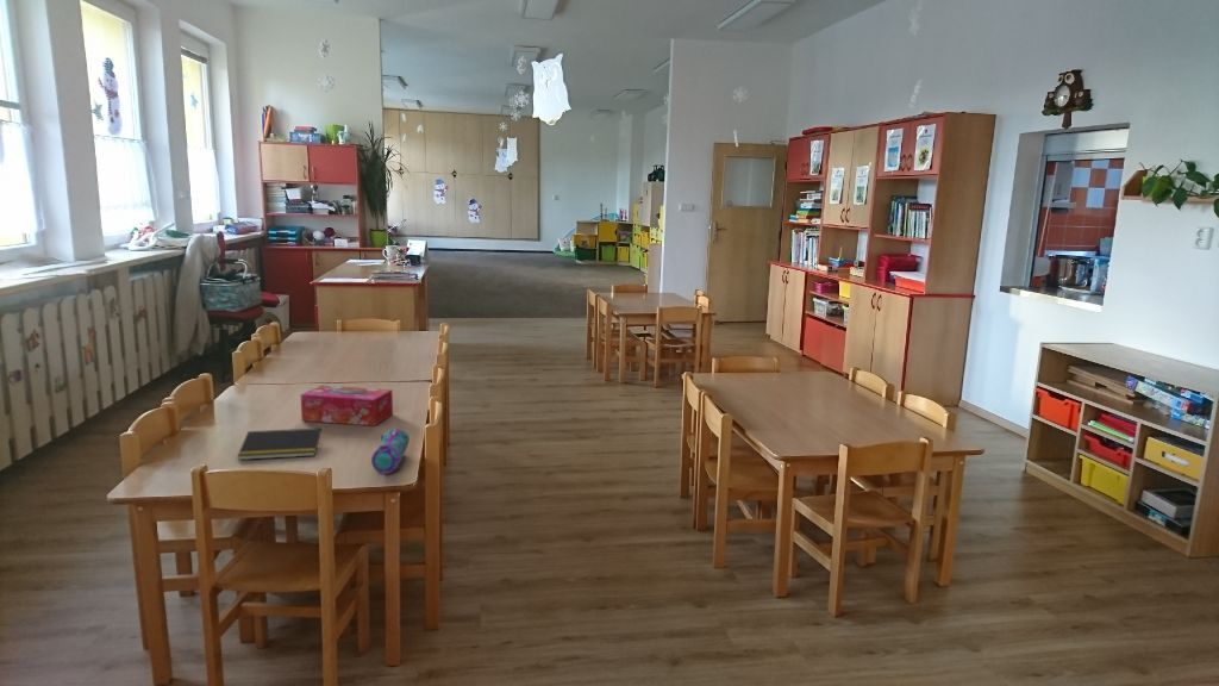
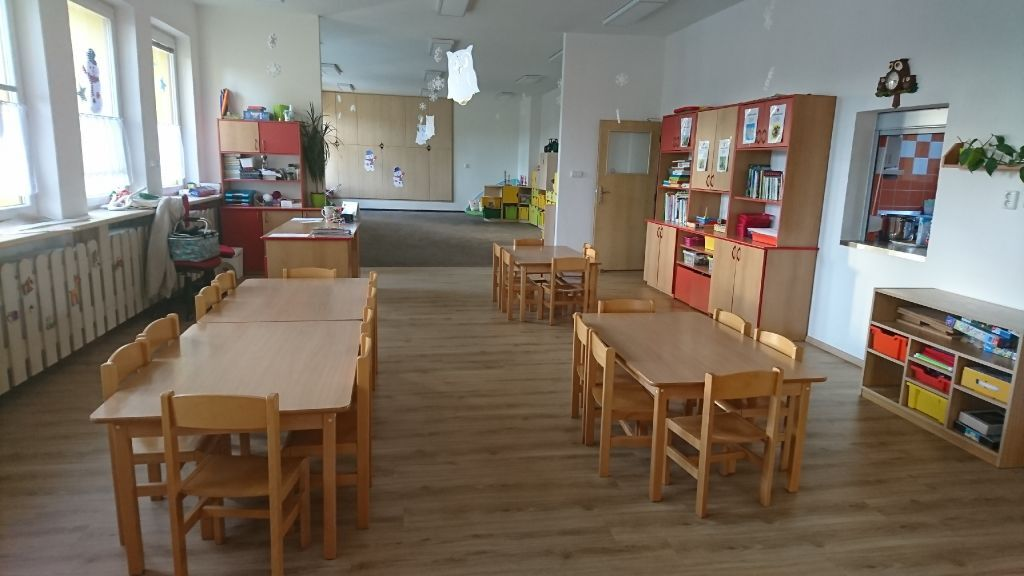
- tissue box (348, 404)
- notepad (281, 443)
- pencil case (390, 449)
